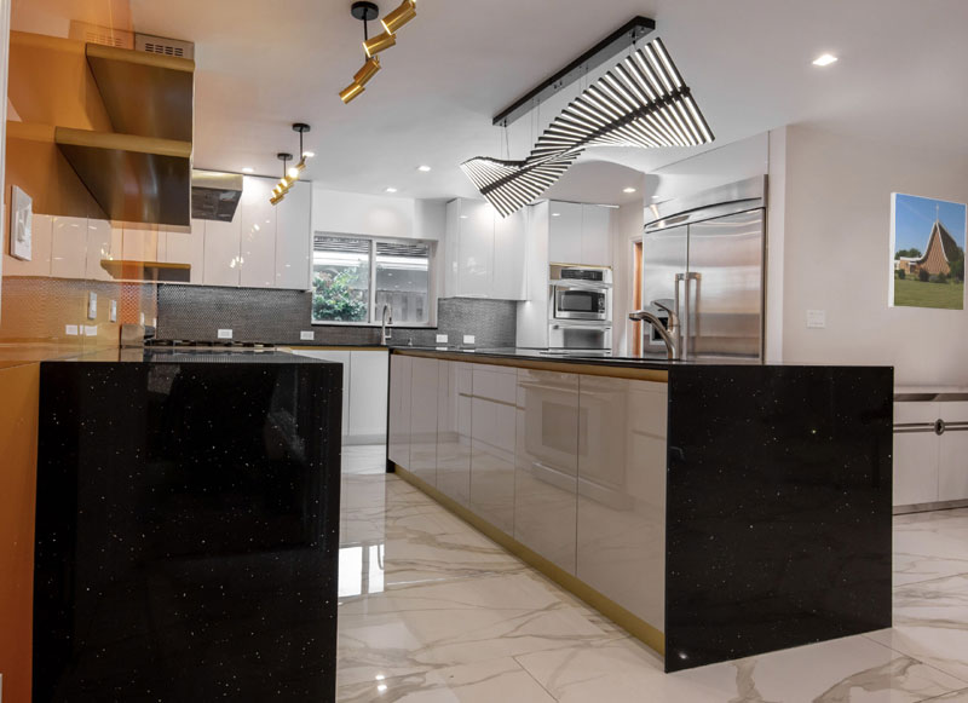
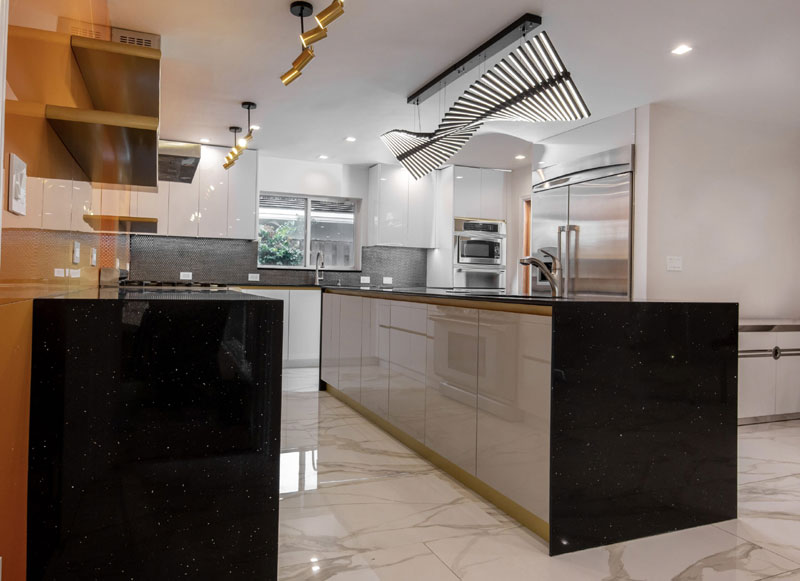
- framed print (928, 253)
